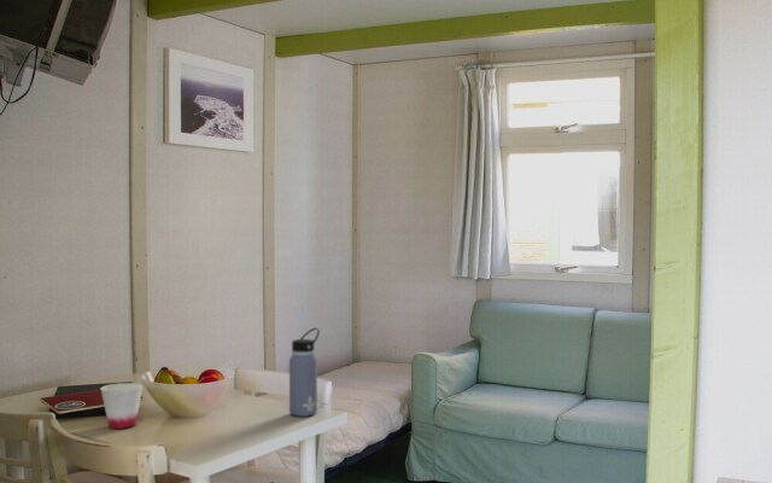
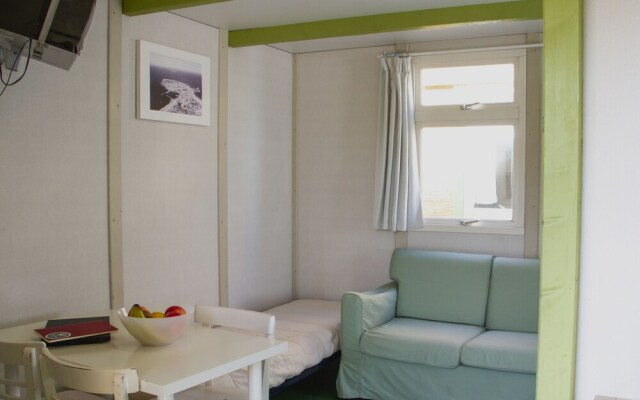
- cup (122, 406)
- water bottle (304, 371)
